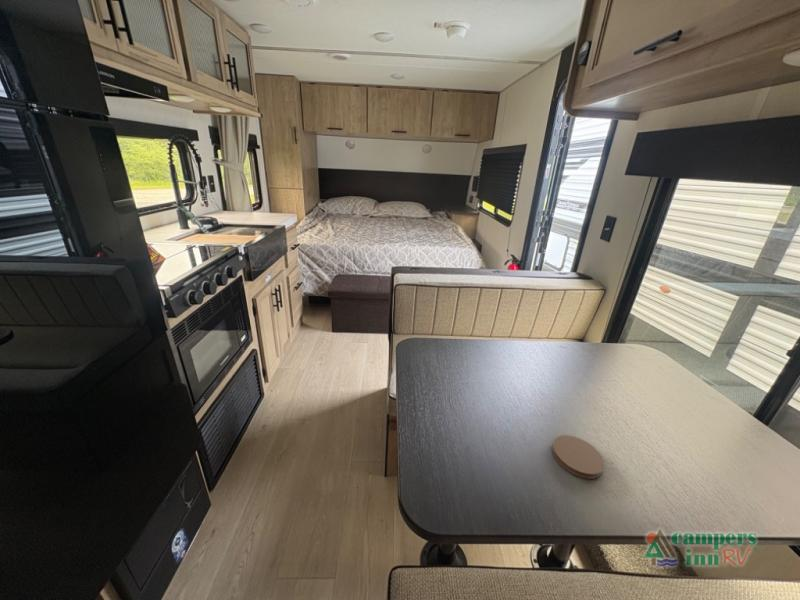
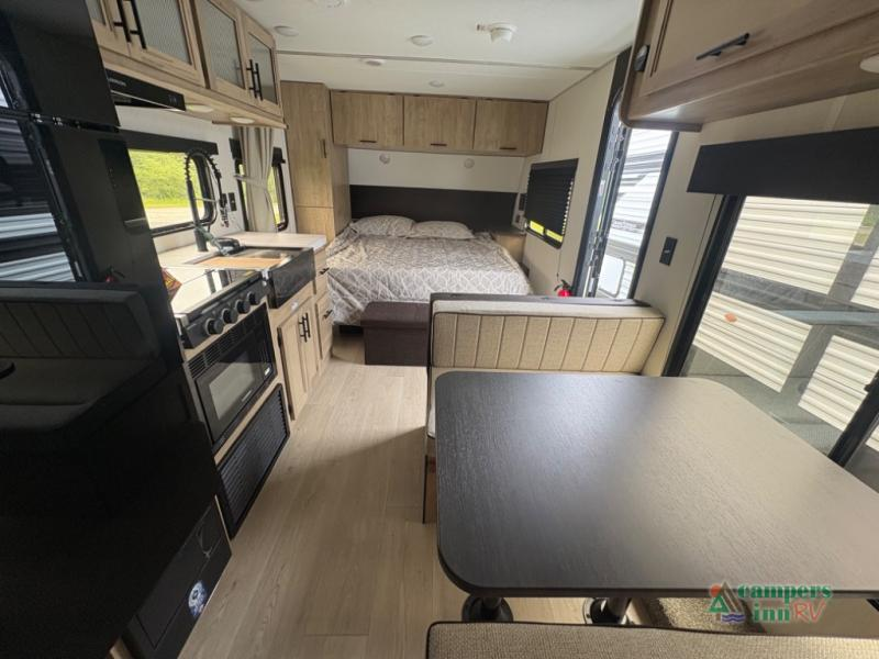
- coaster (577, 455)
